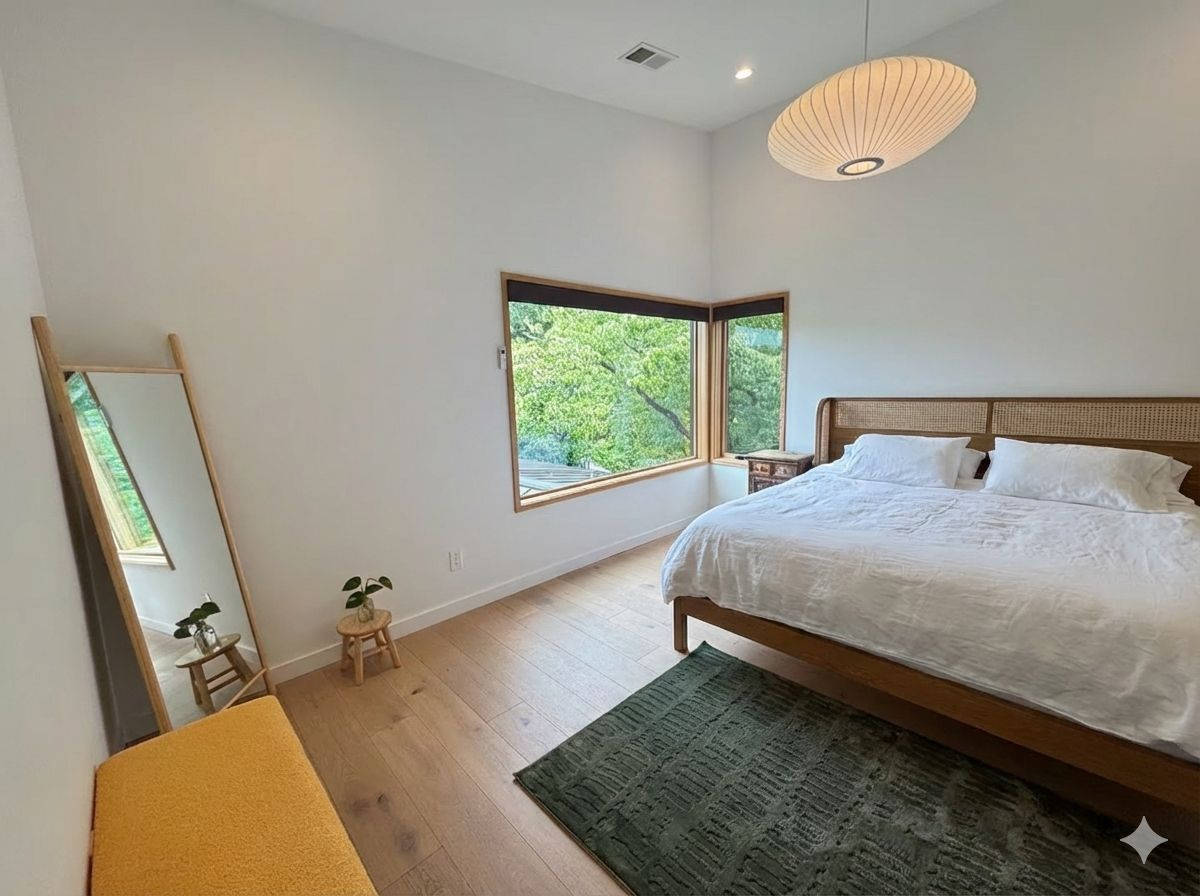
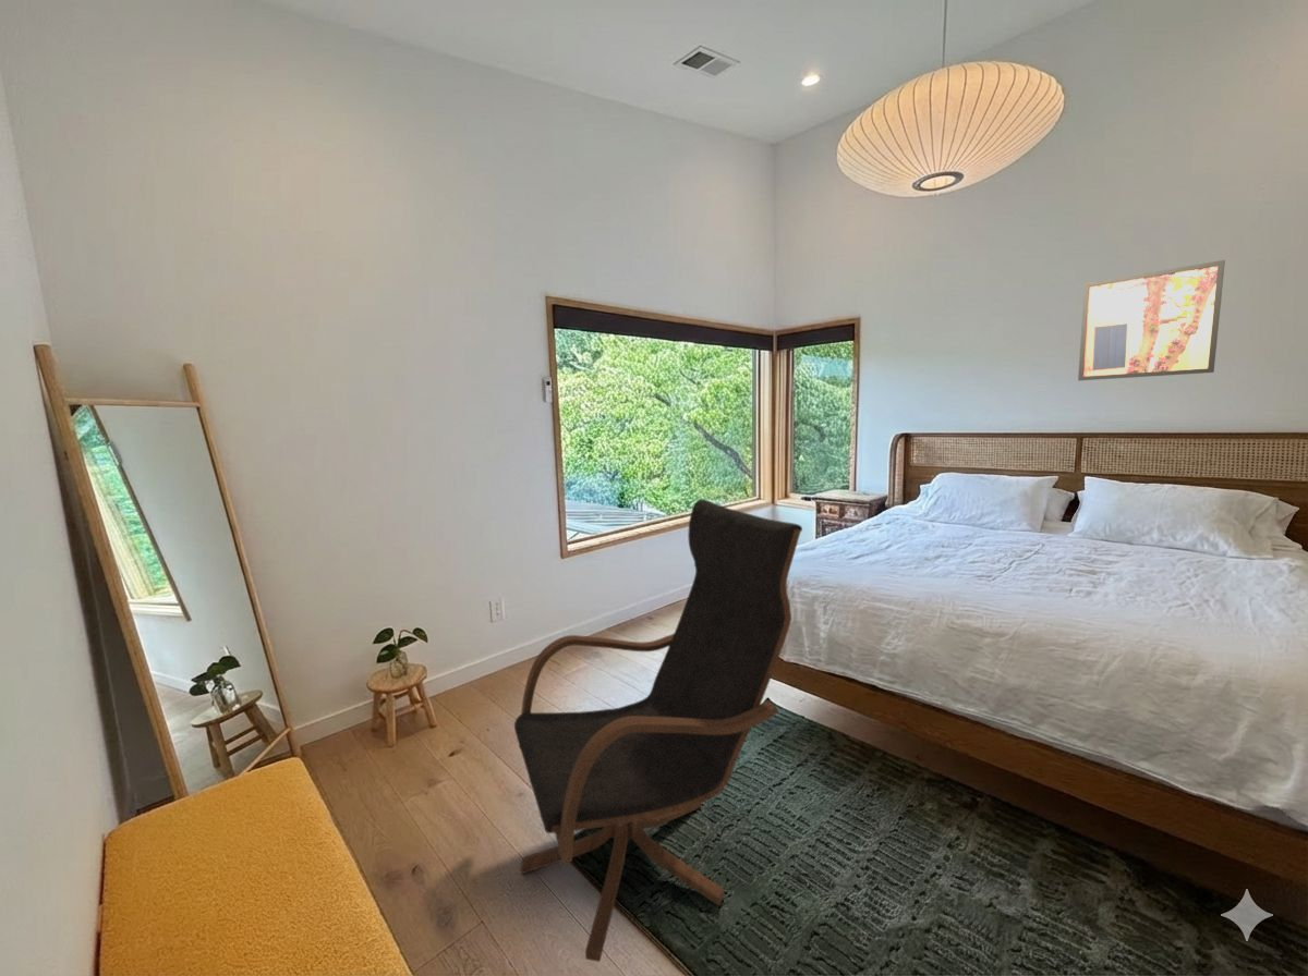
+ wall art (1146, 325)
+ lounge chair (651, 691)
